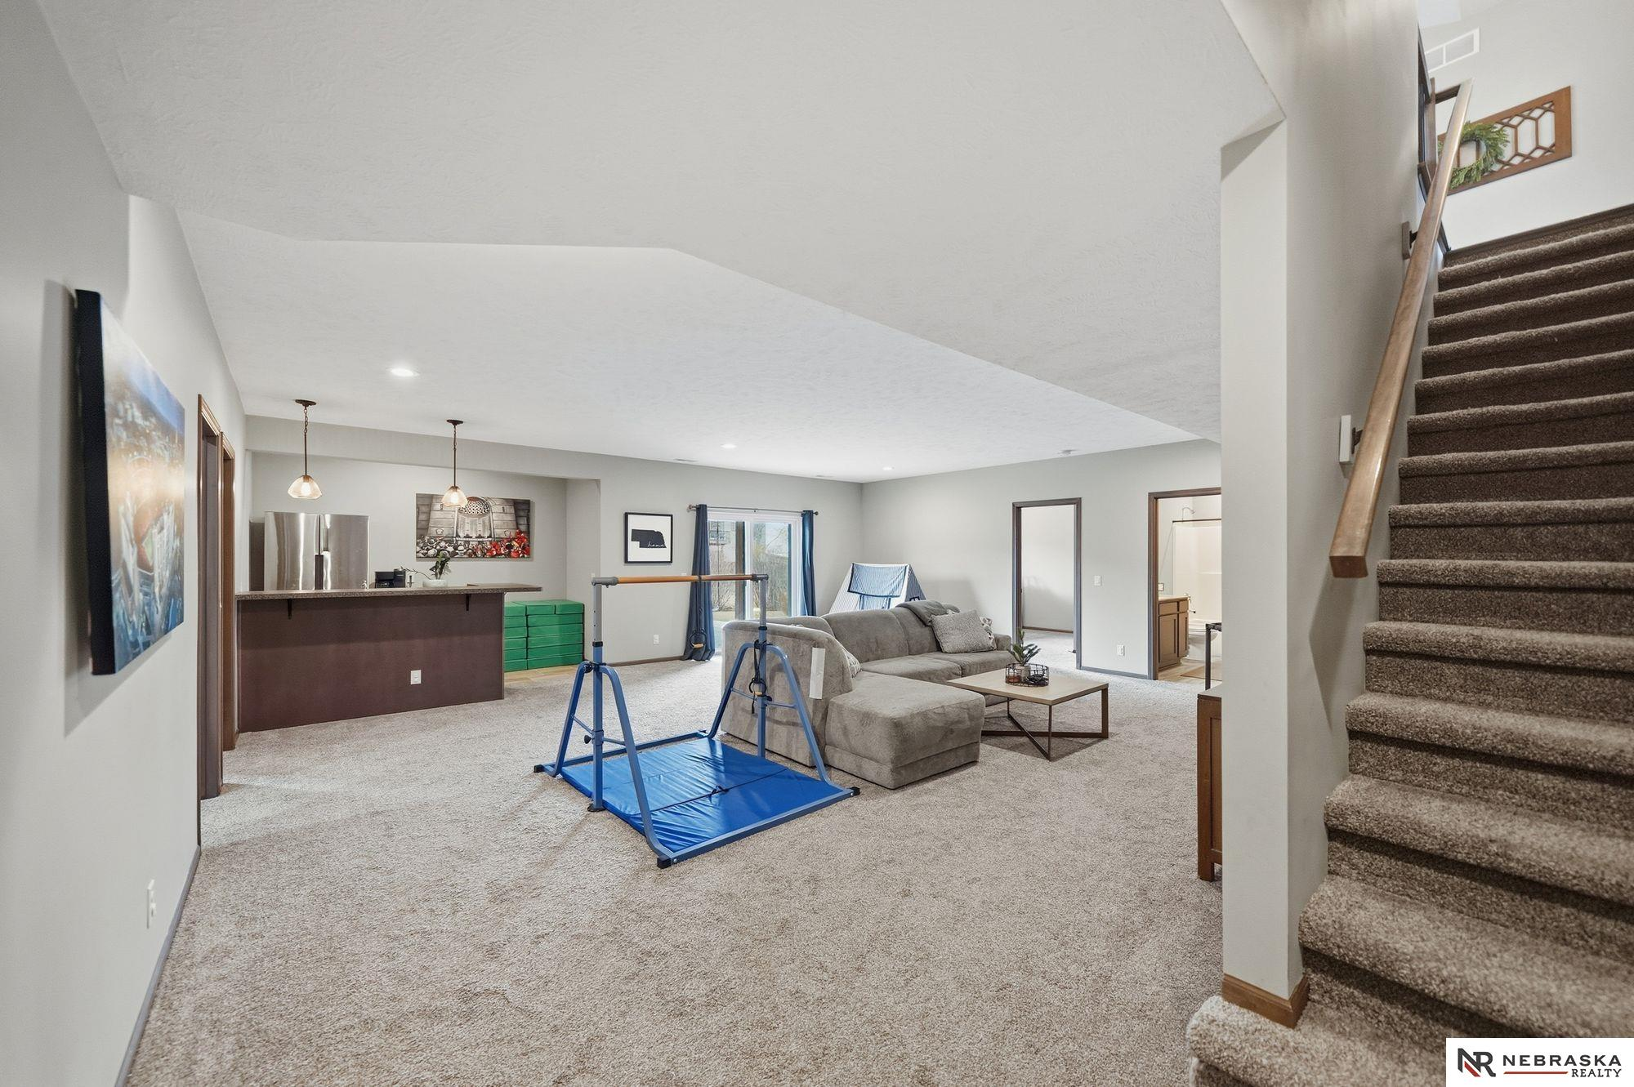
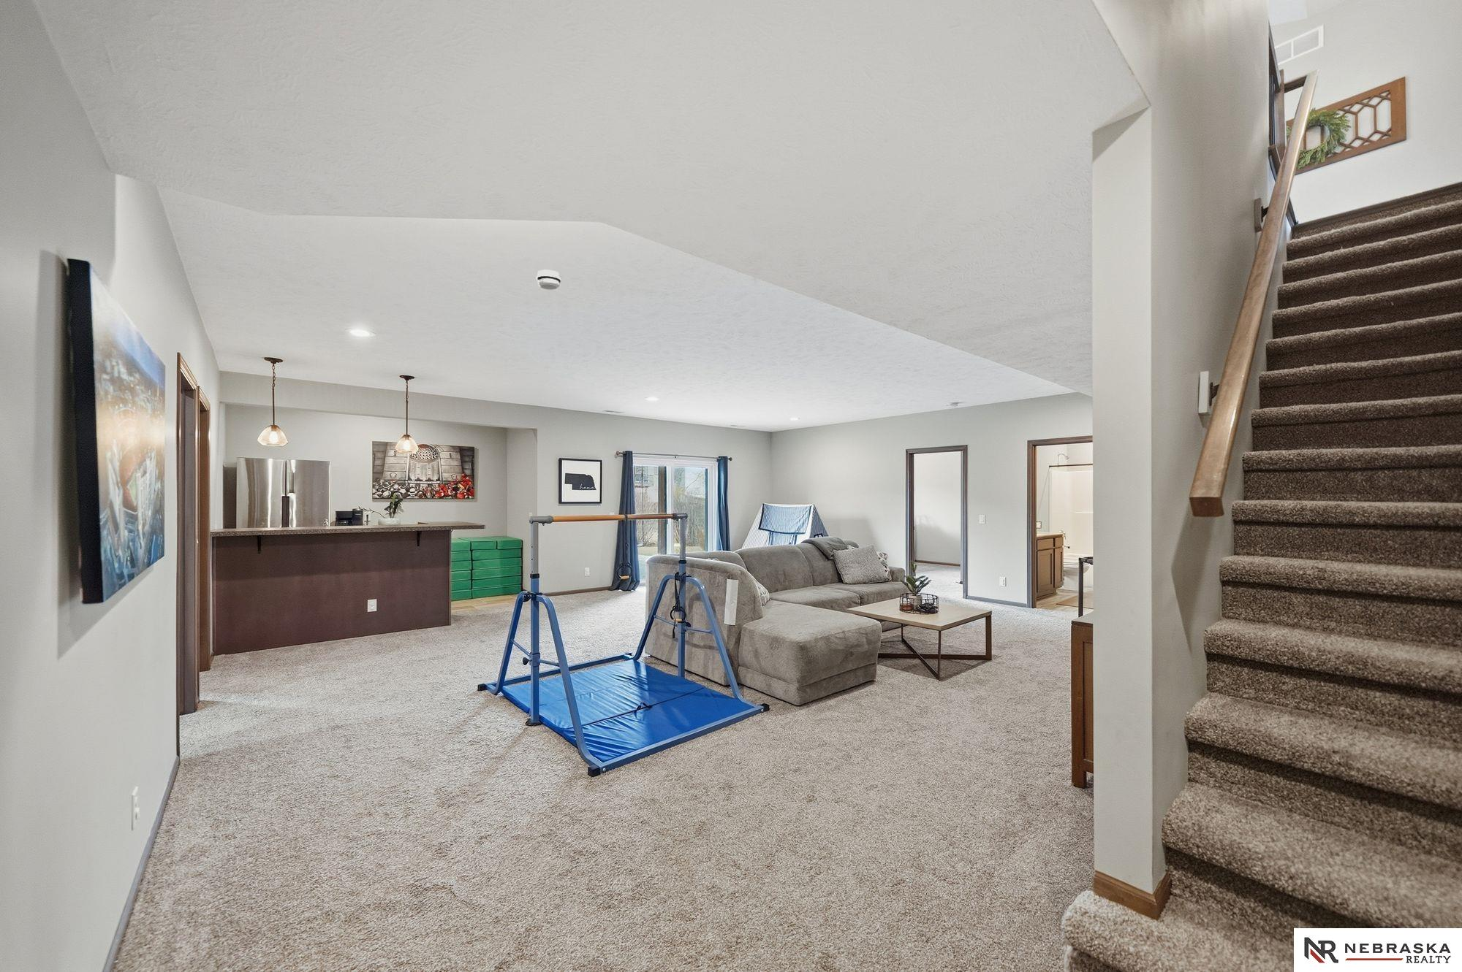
+ smoke detector (548, 280)
